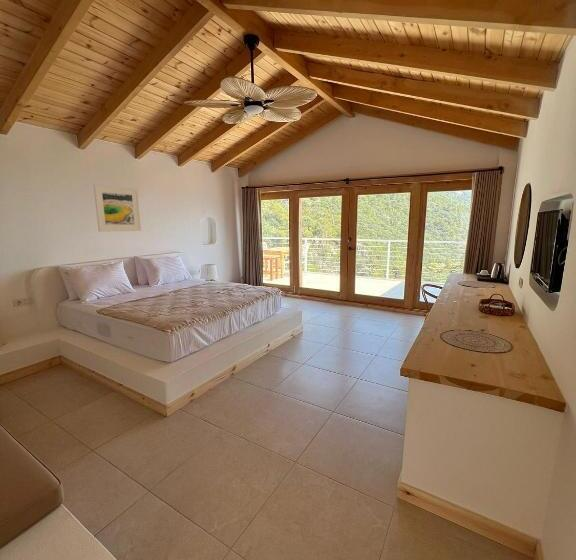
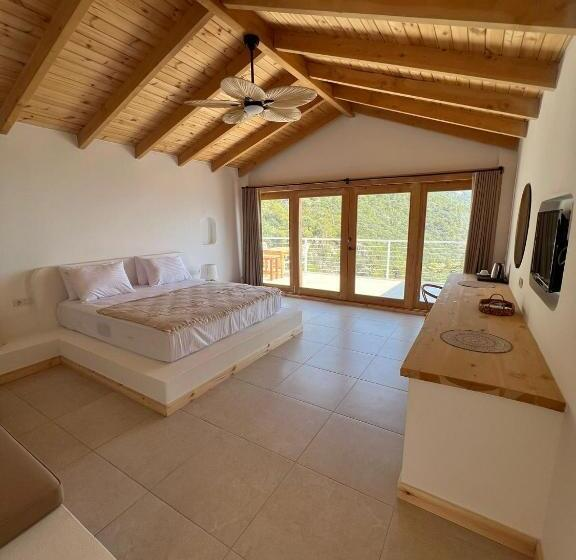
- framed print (118, 209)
